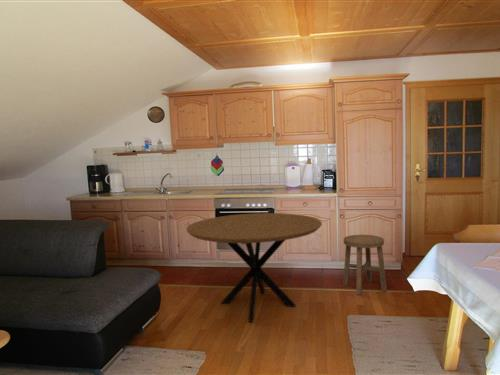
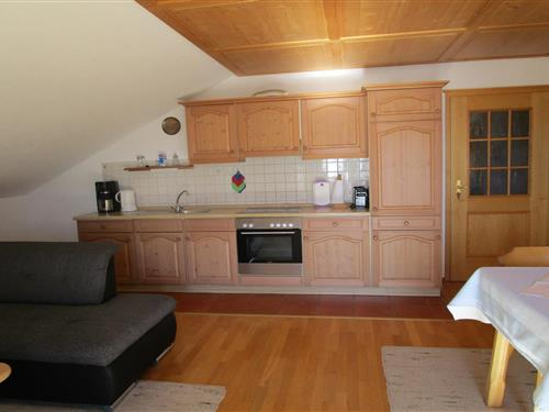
- dining table (255, 264)
- stool (364, 264)
